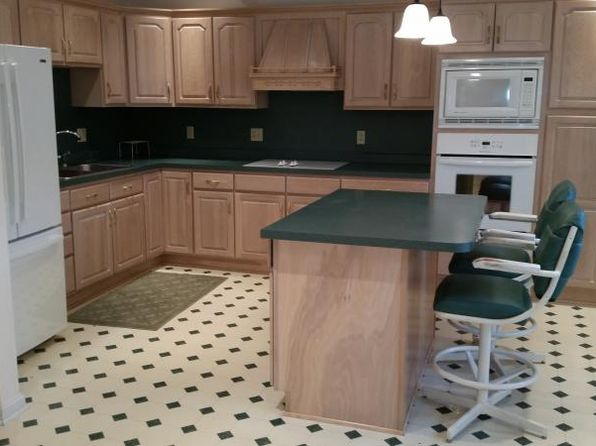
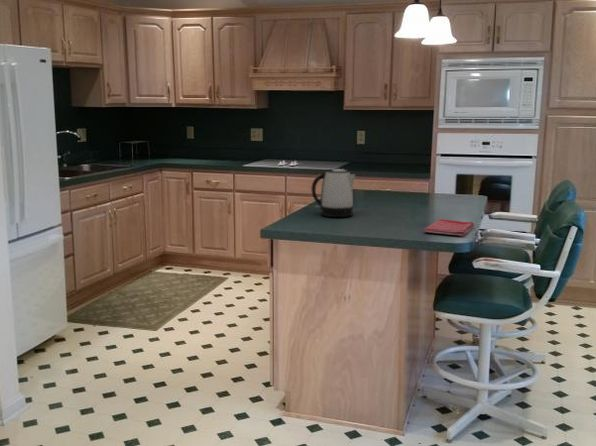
+ dish towel (449, 227)
+ kettle (332, 192)
